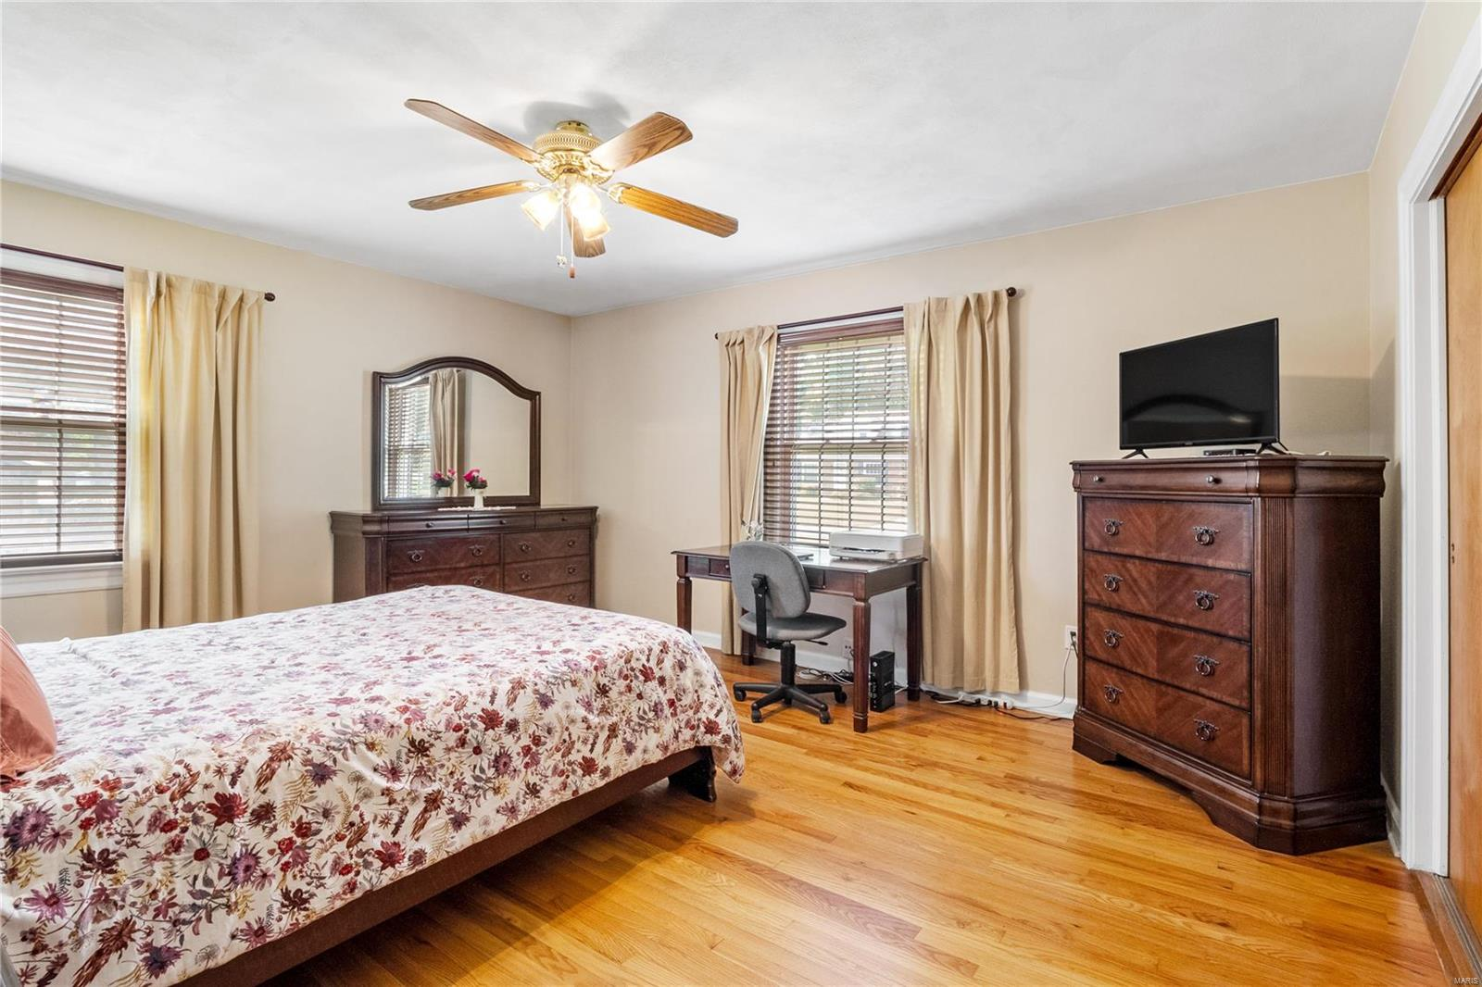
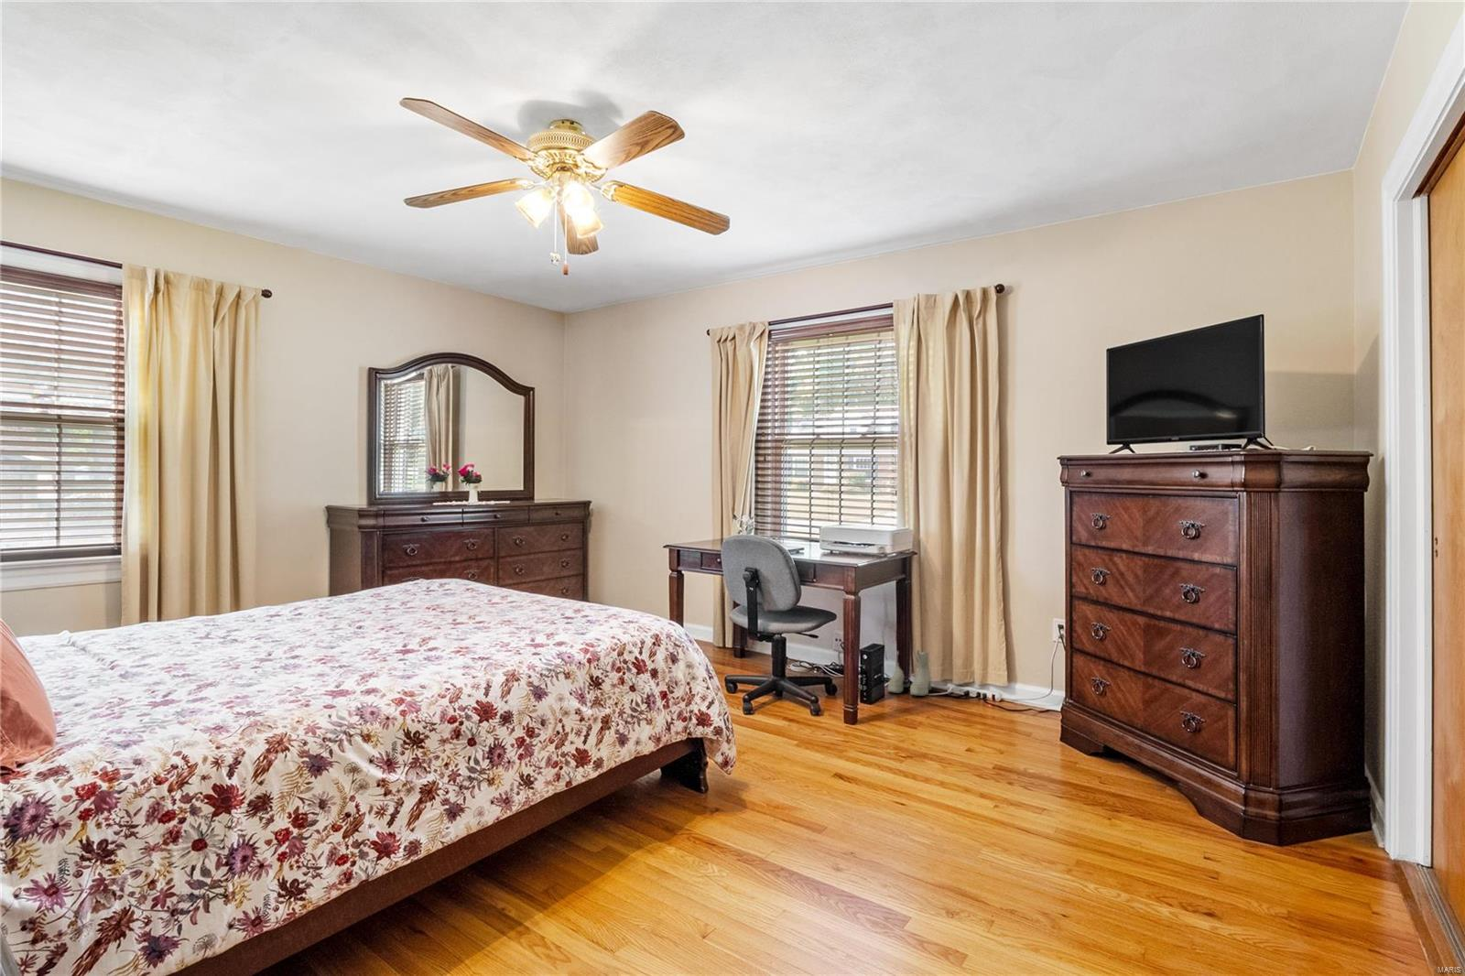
+ boots (916, 672)
